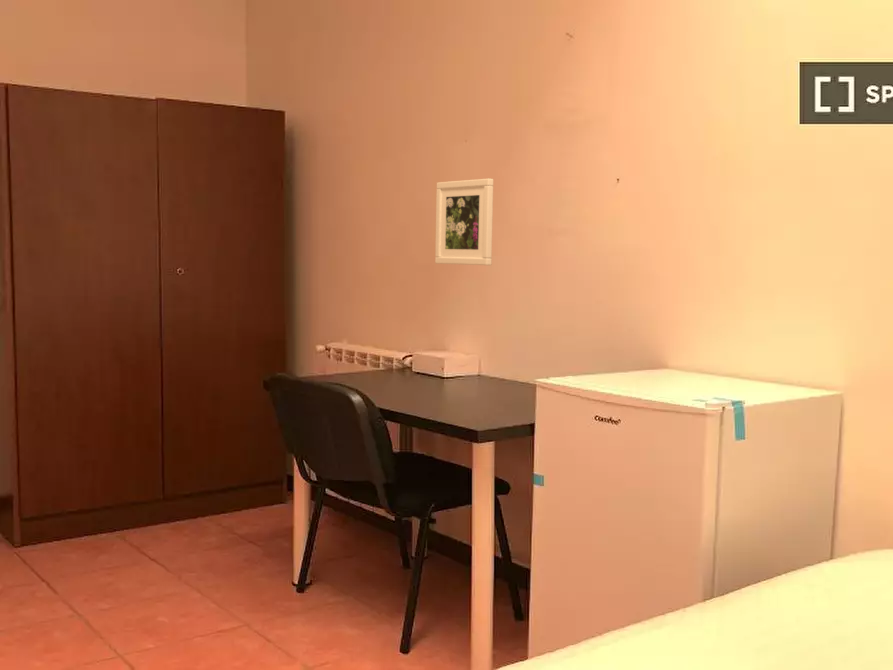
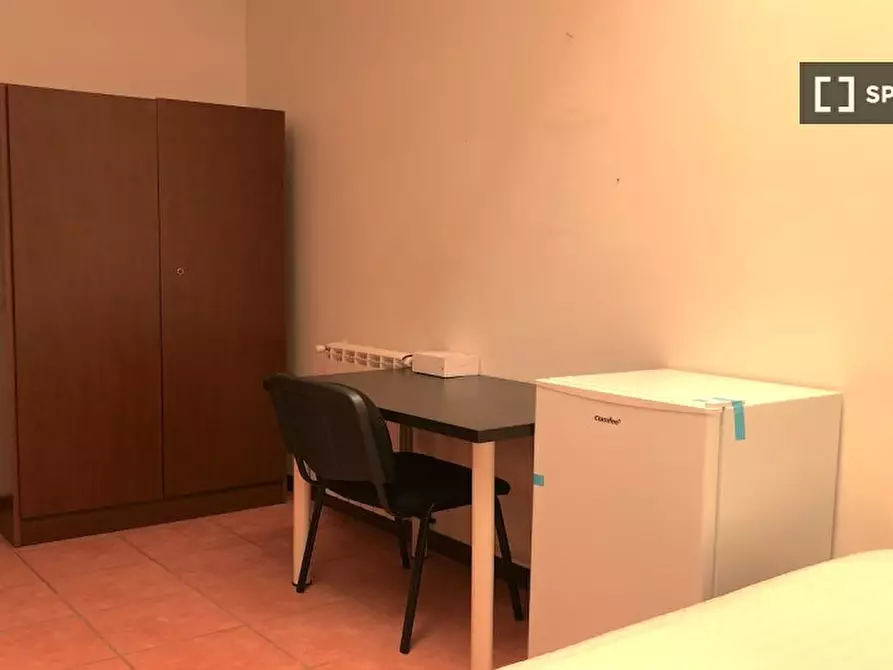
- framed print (463, 222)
